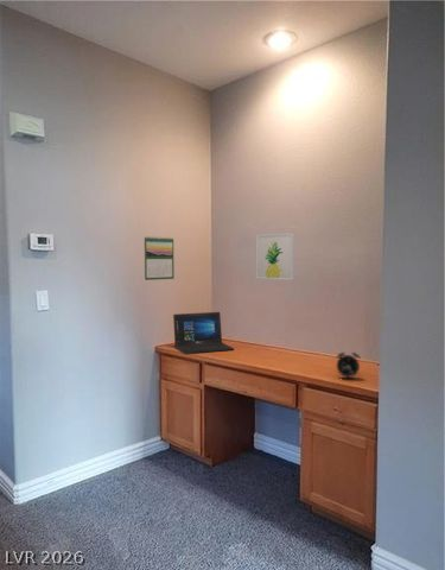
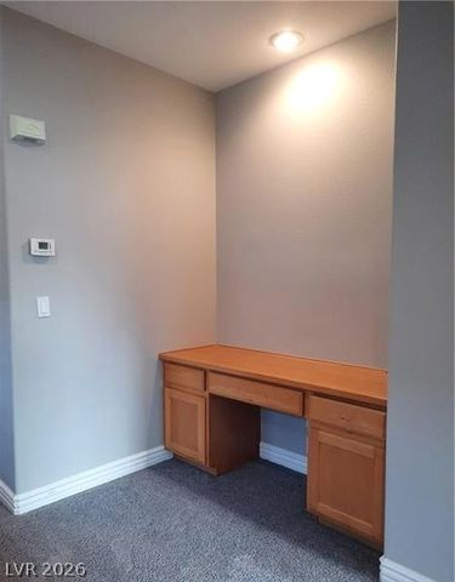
- calendar (159, 258)
- alarm clock (348, 362)
- laptop (203, 331)
- wall art (274, 256)
